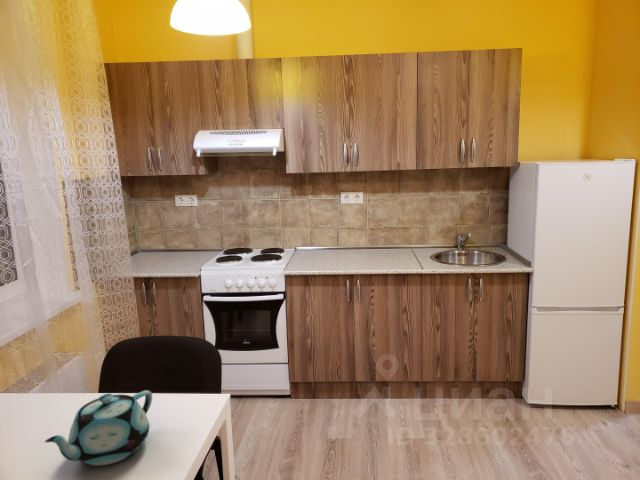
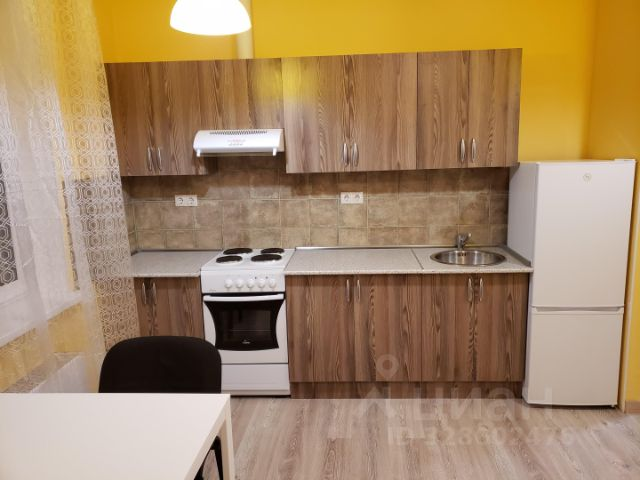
- teapot (105, 425)
